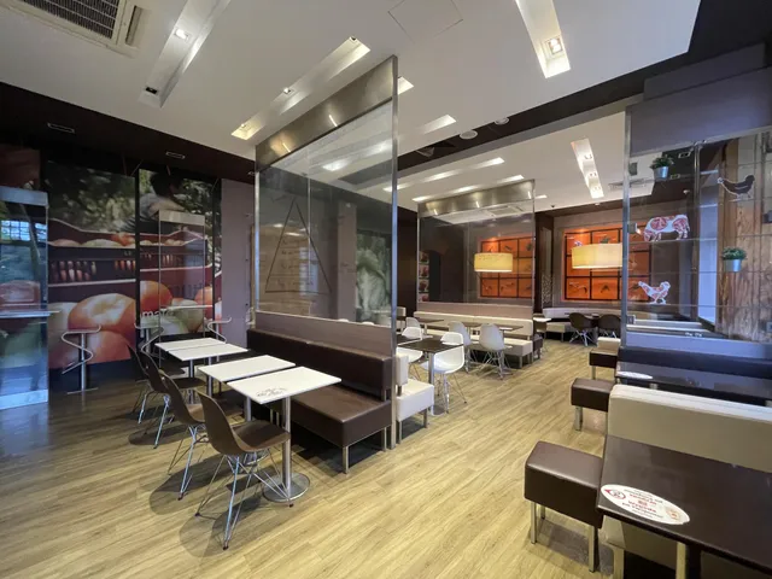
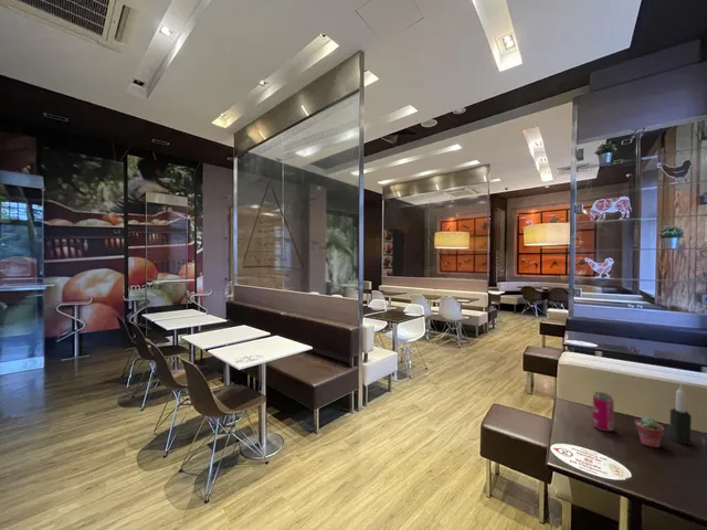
+ candle (680, 412)
+ beverage can (602, 411)
+ potted succulent (648, 430)
